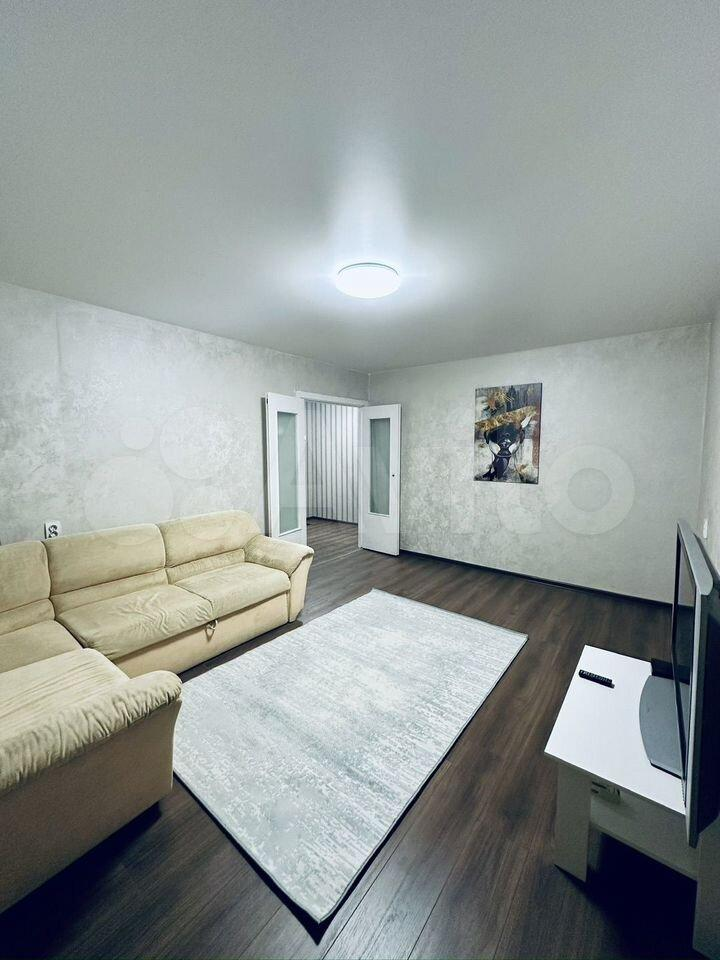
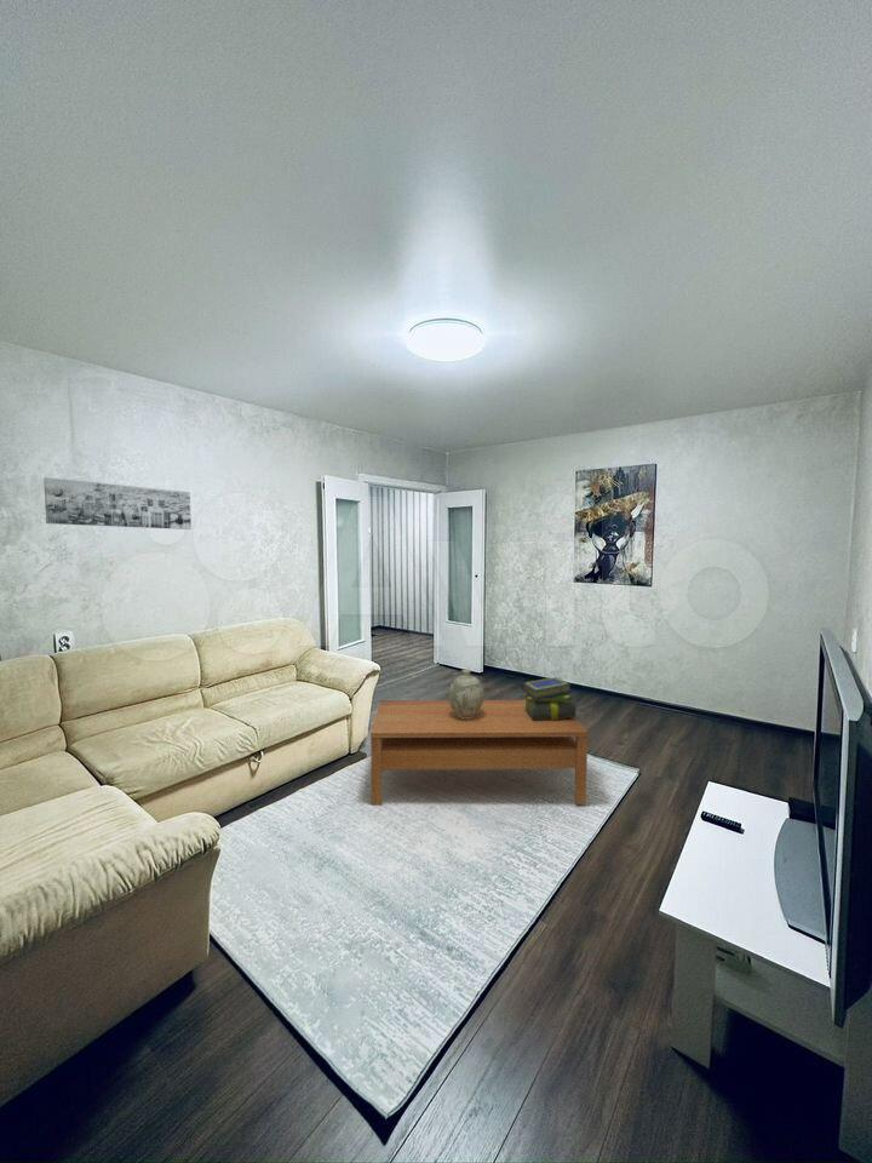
+ decorative vase (465, 692)
+ stack of books (547, 698)
+ coffee table (474, 747)
+ wall art (125, 505)
